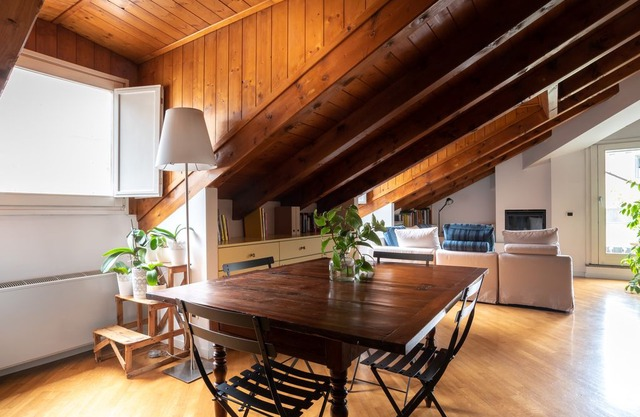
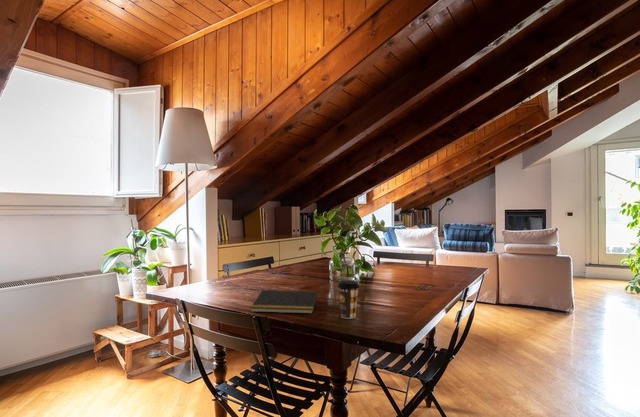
+ notepad (285, 301)
+ coffee cup (348, 299)
